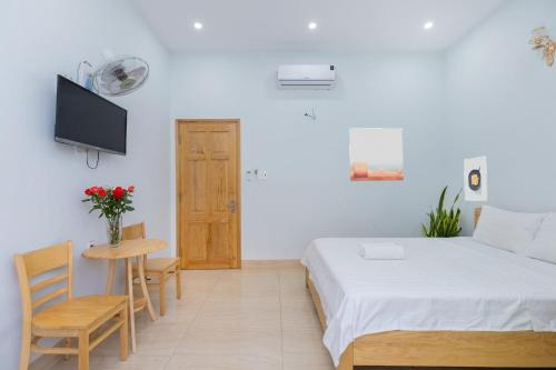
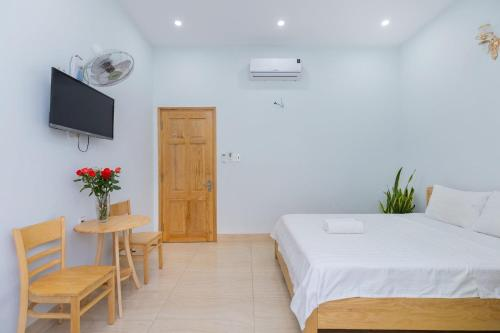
- wall art (376, 154)
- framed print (475, 179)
